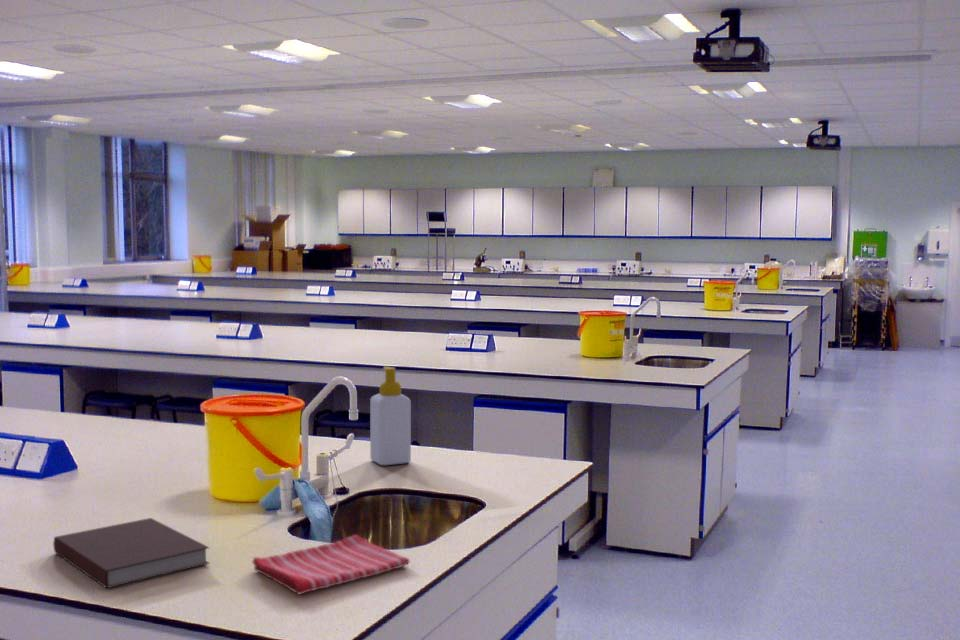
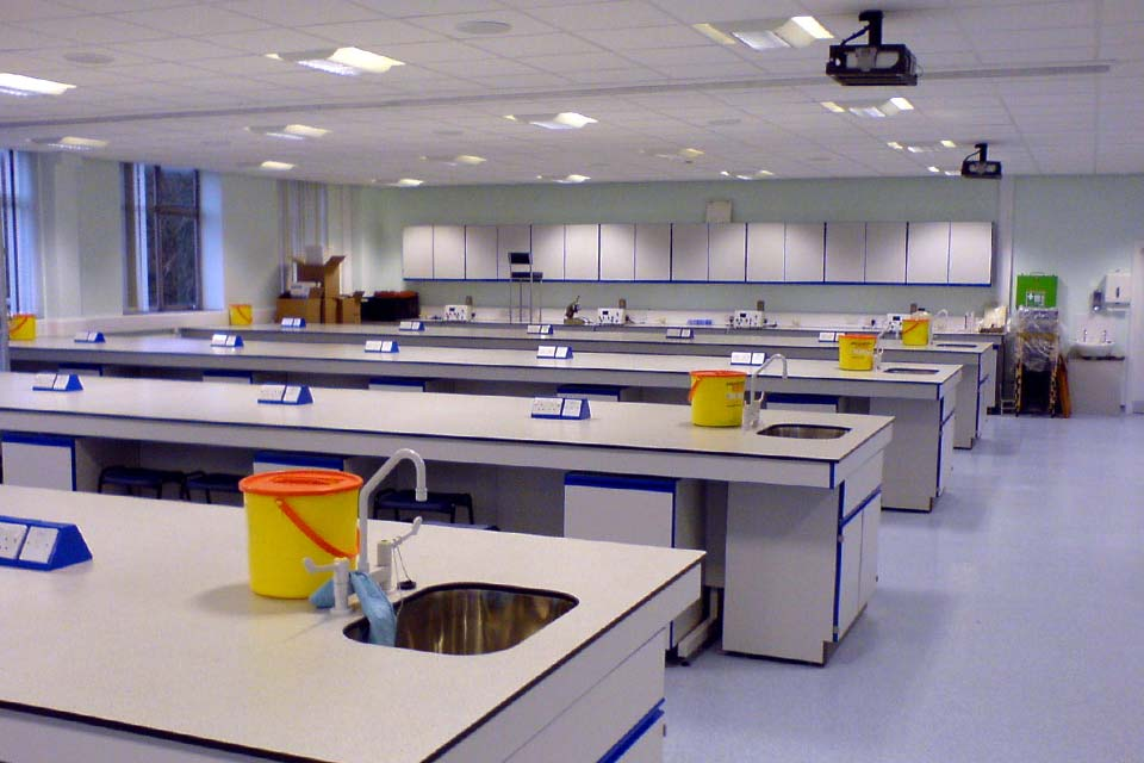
- notebook (130, 550)
- soap bottle (390, 415)
- dish towel (330, 561)
